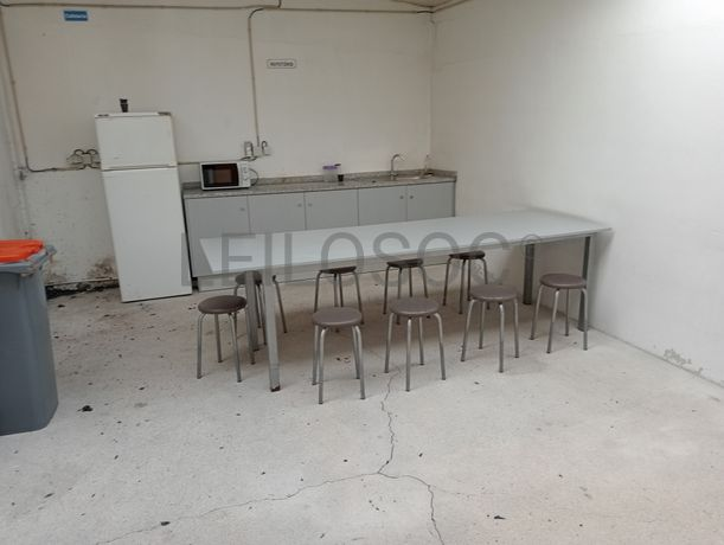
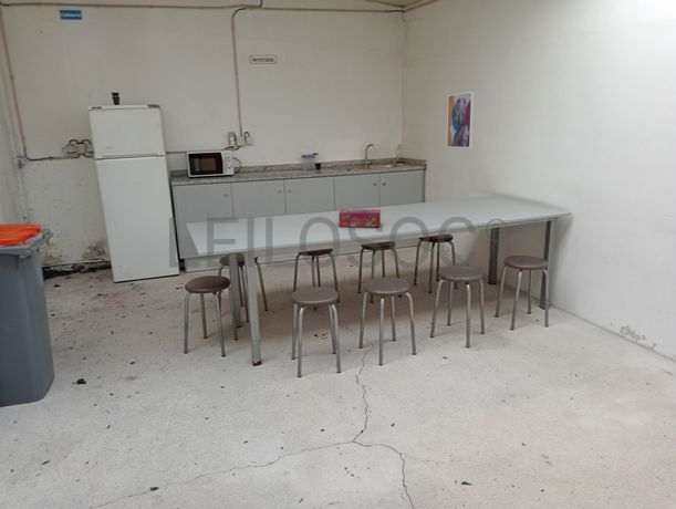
+ wall art (459, 121)
+ tissue box (360, 217)
